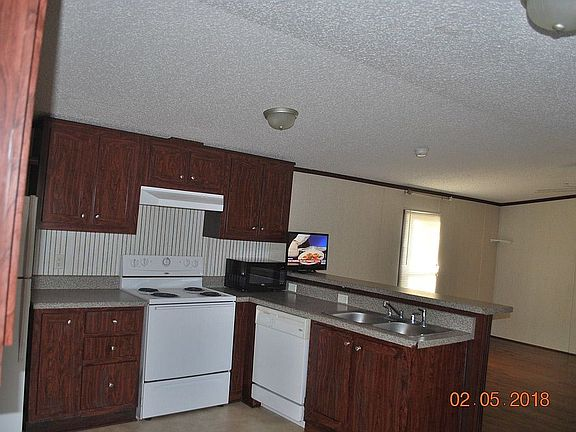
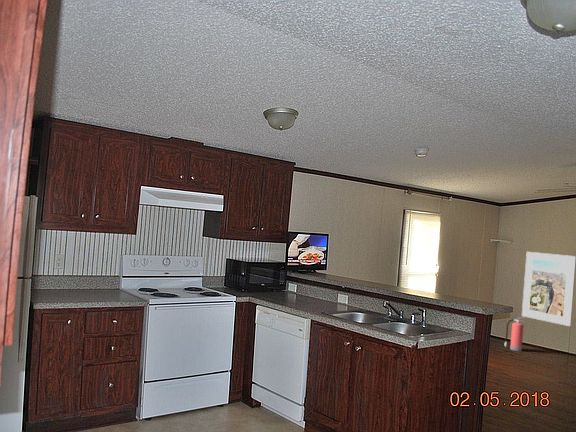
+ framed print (547, 287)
+ fire extinguisher (514, 332)
